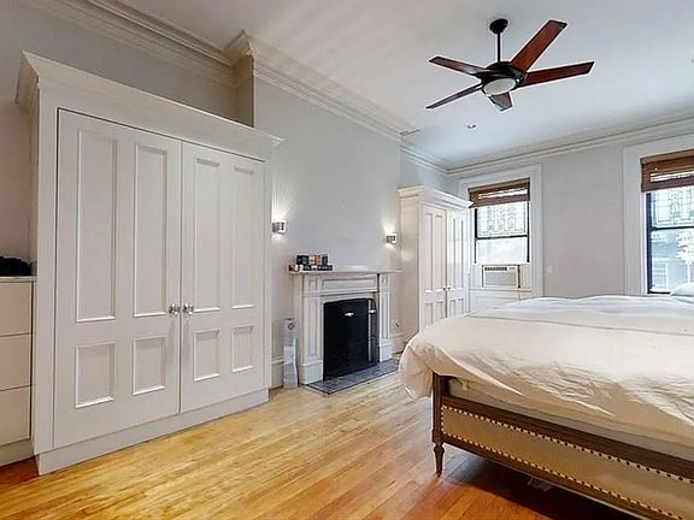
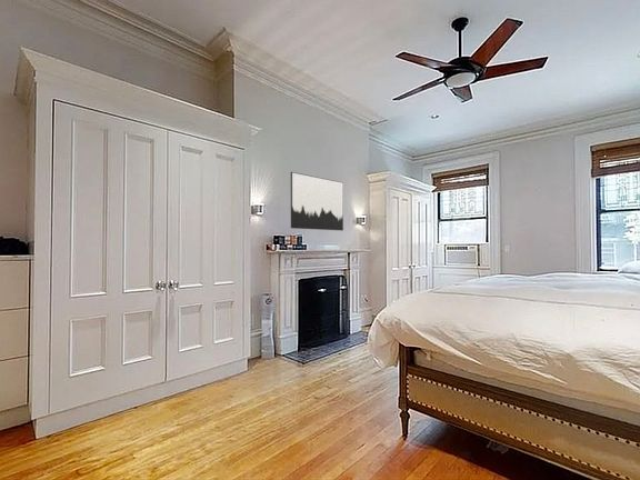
+ wall art (319, 203)
